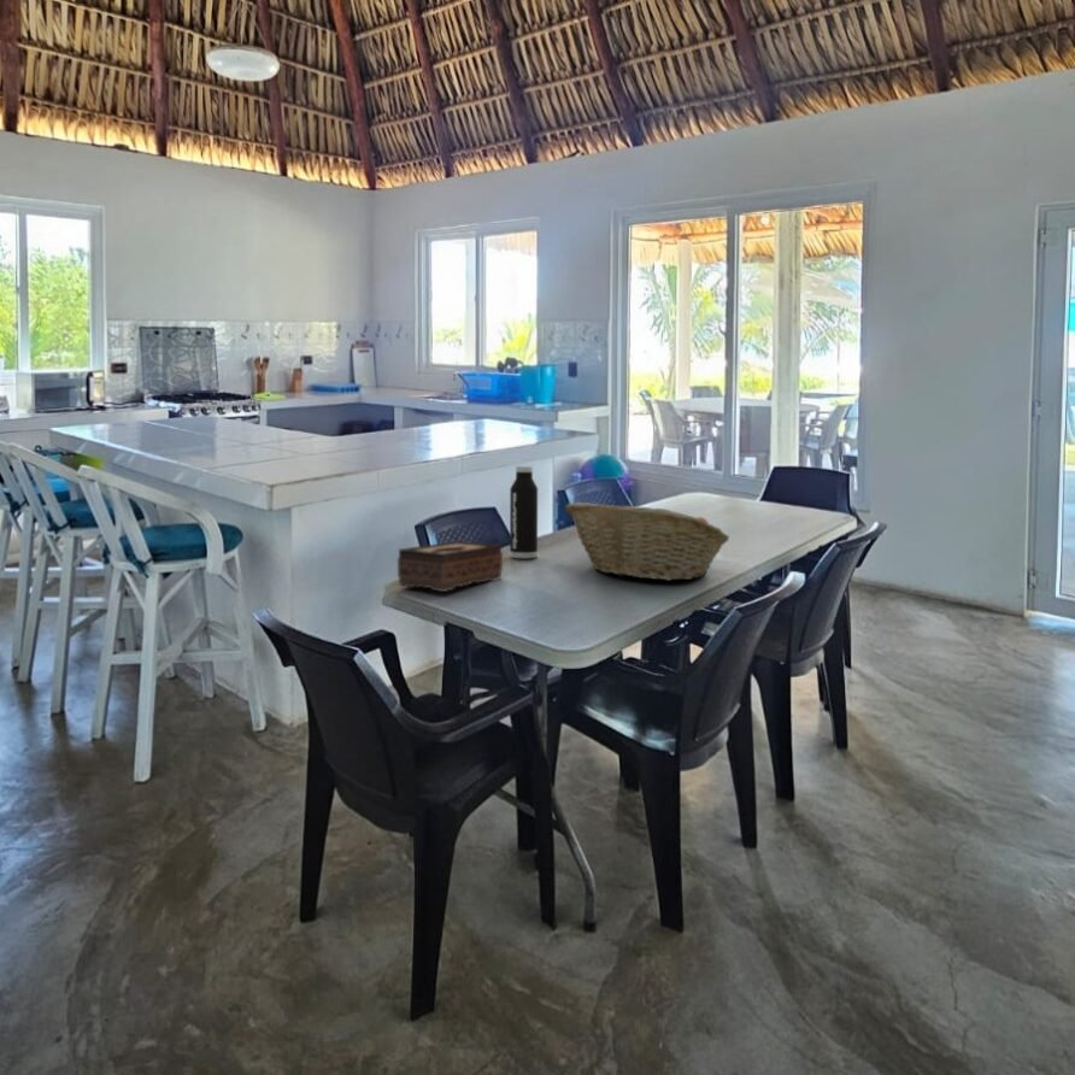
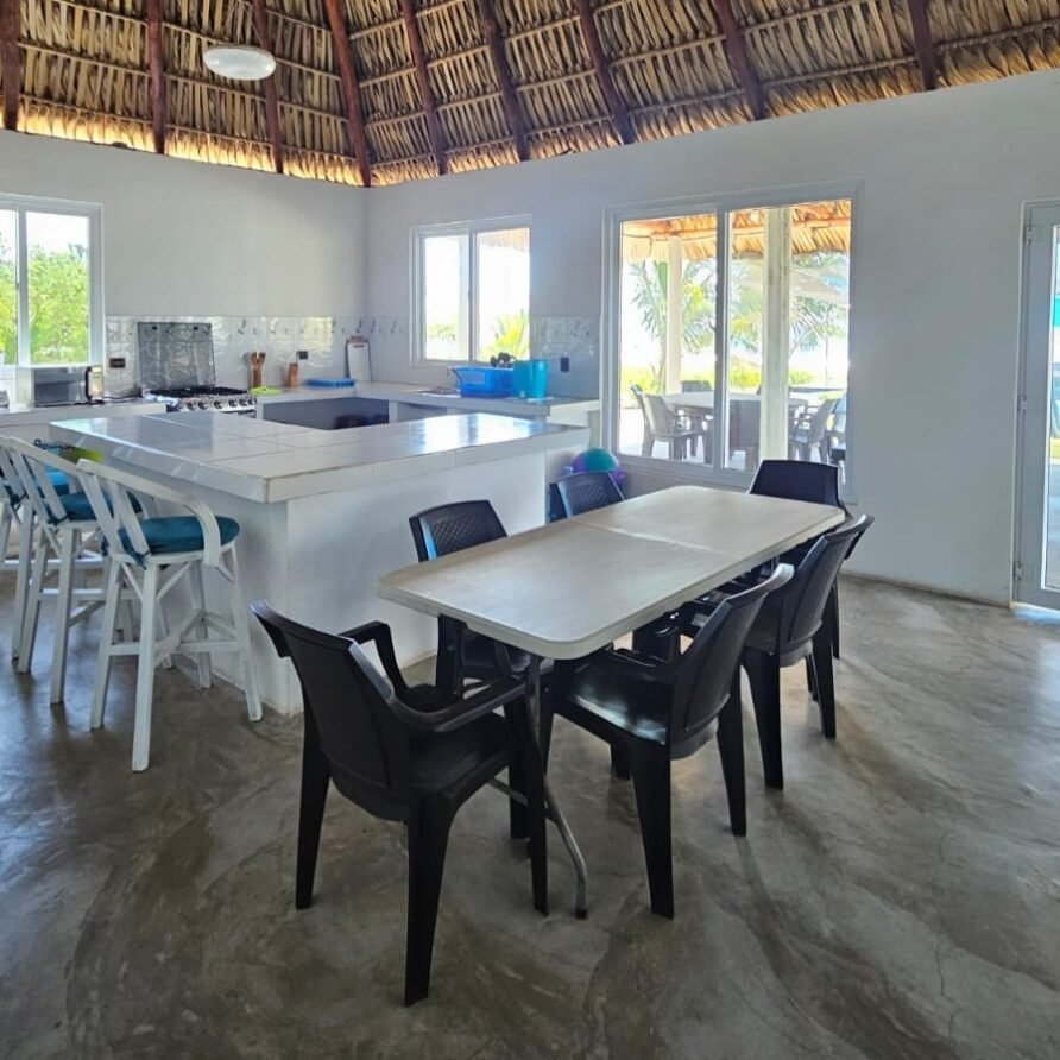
- fruit basket (645, 536)
- water bottle (523, 511)
- tissue box (451, 564)
